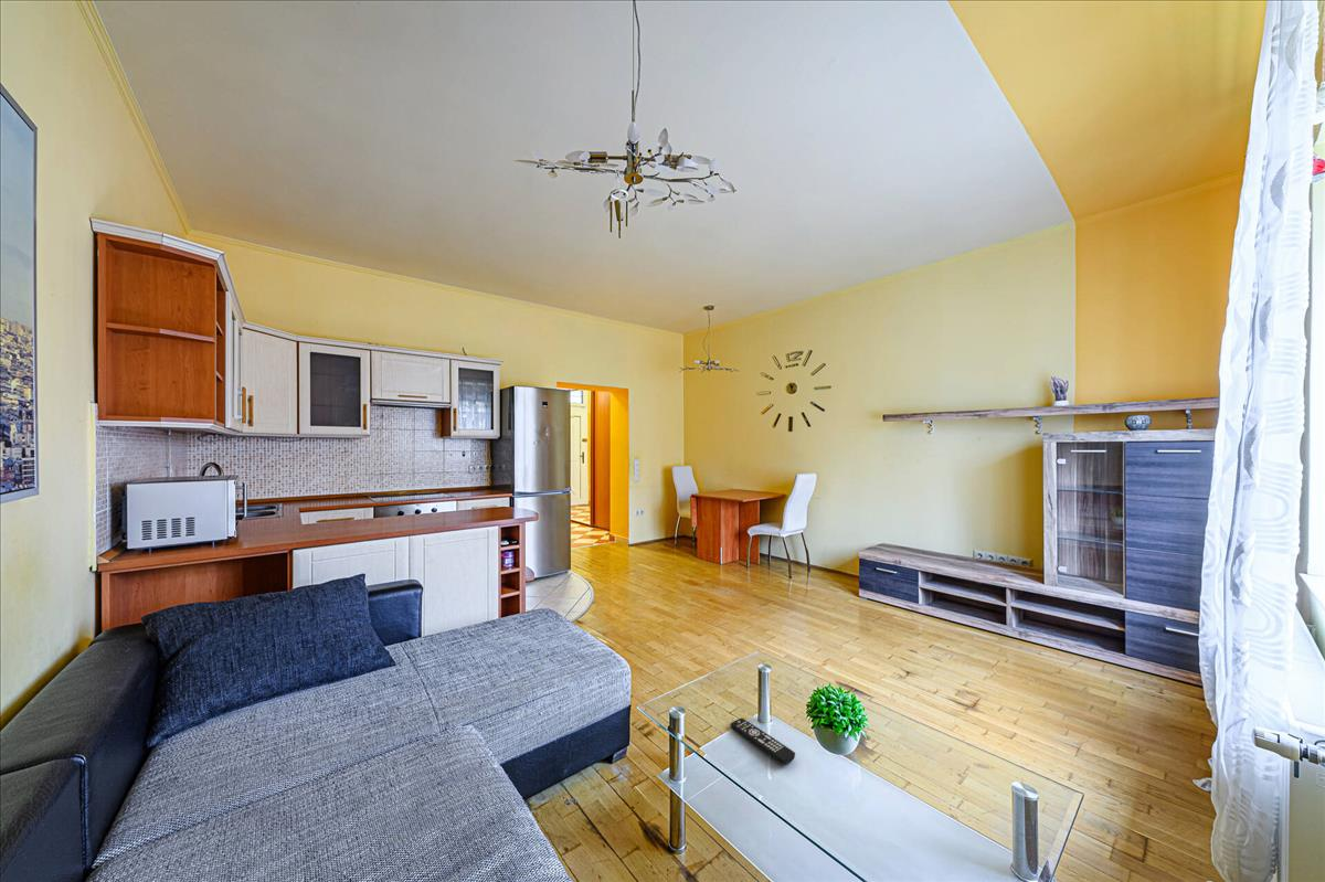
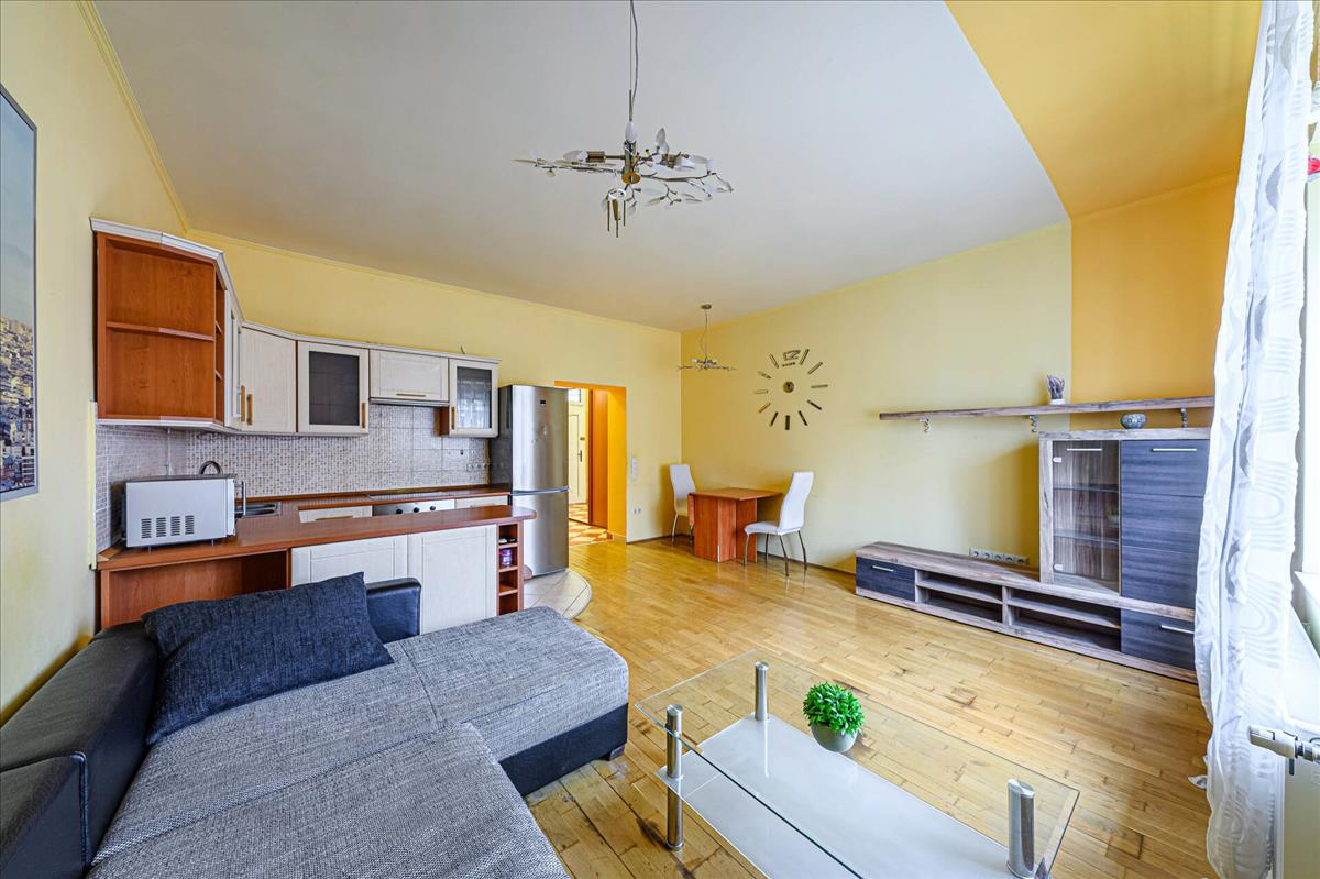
- remote control (761, 740)
